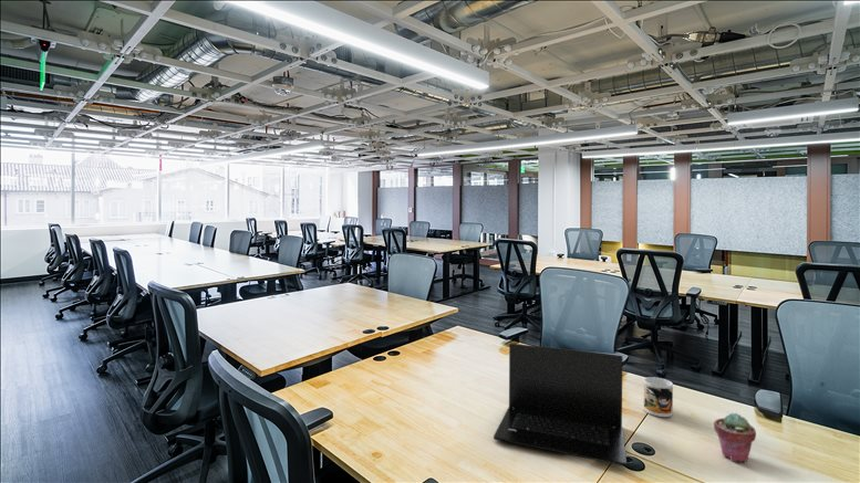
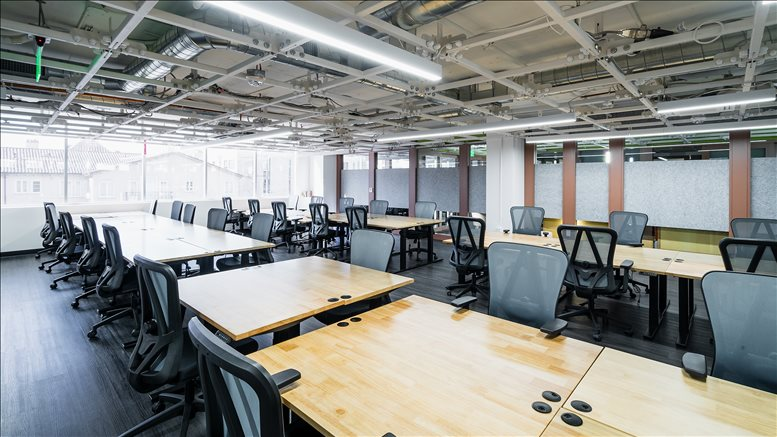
- mug (655, 393)
- potted succulent (734, 434)
- laptop (559, 396)
